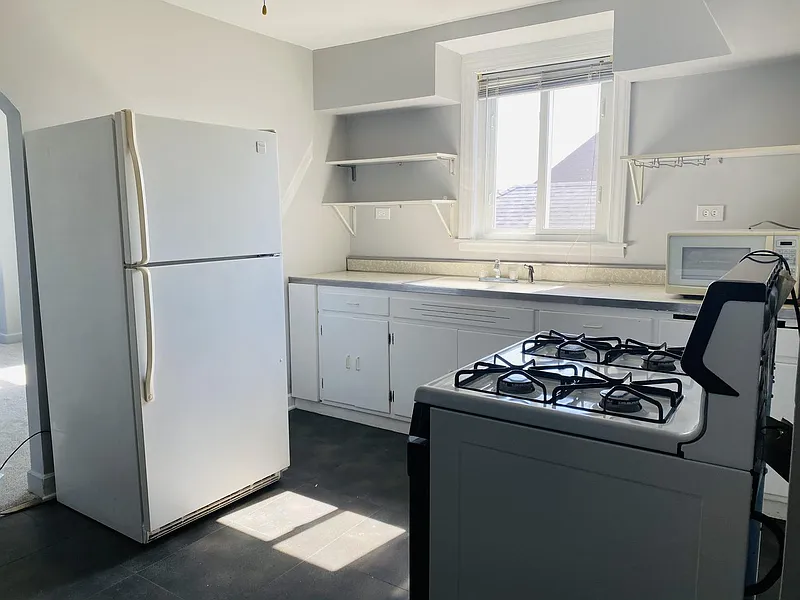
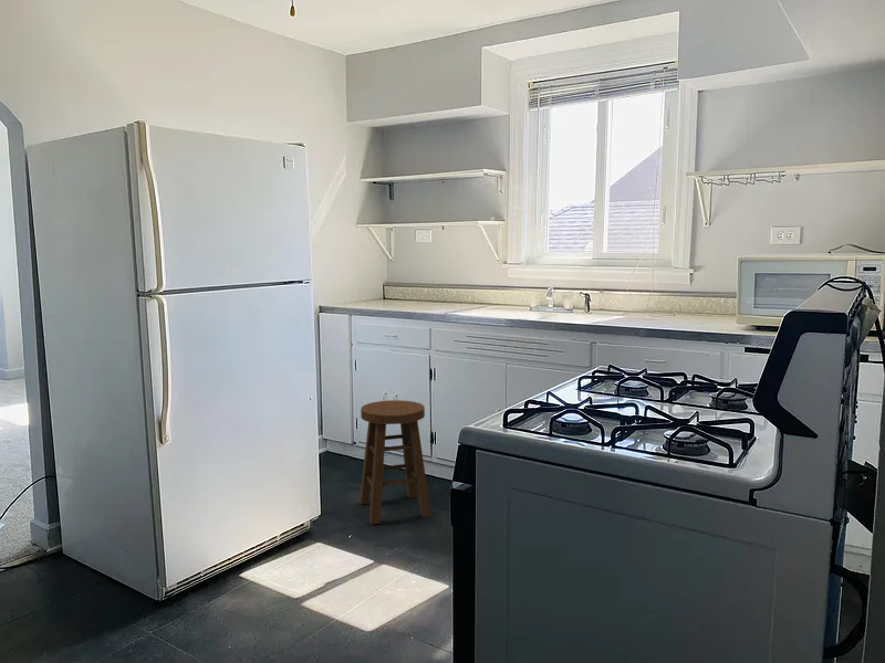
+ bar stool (393, 465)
